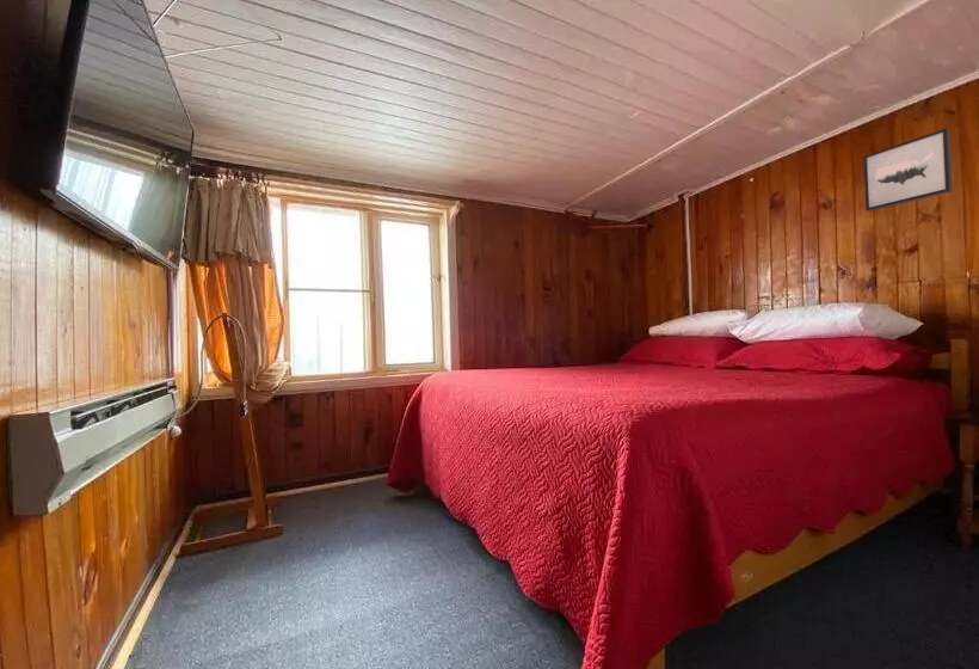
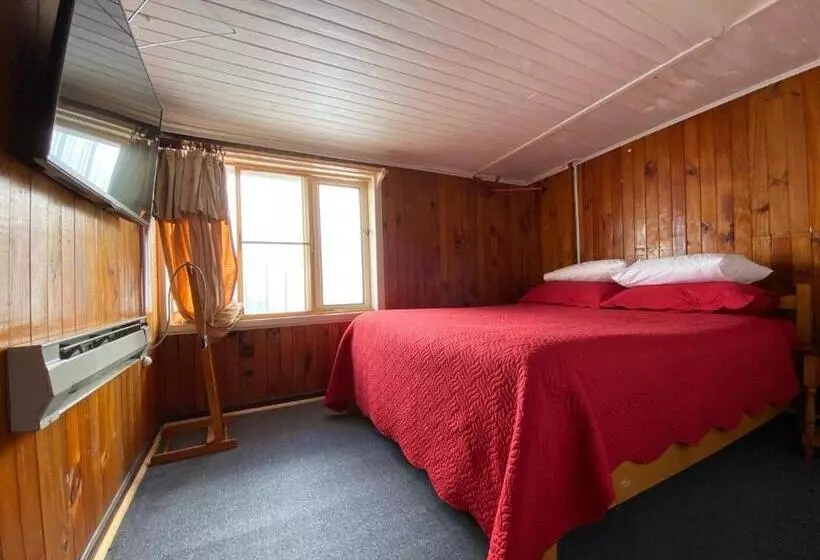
- wall art (905, 172)
